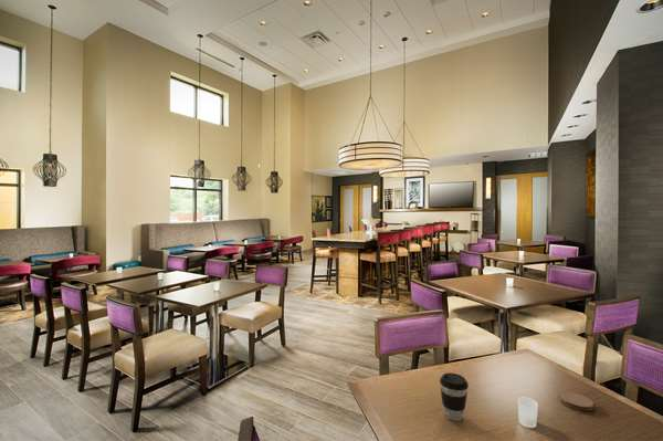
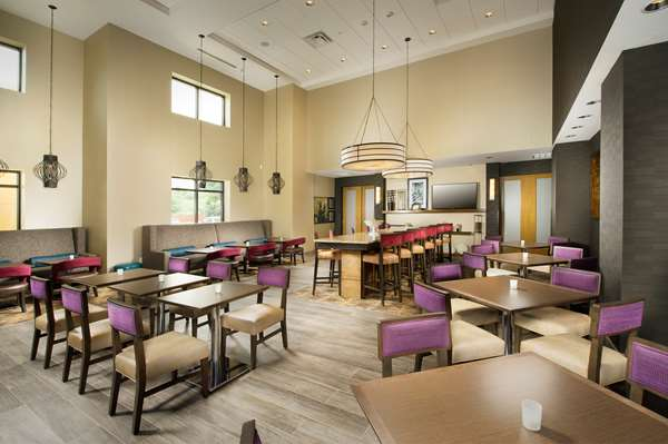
- coffee cup (453, 397)
- coaster (576, 400)
